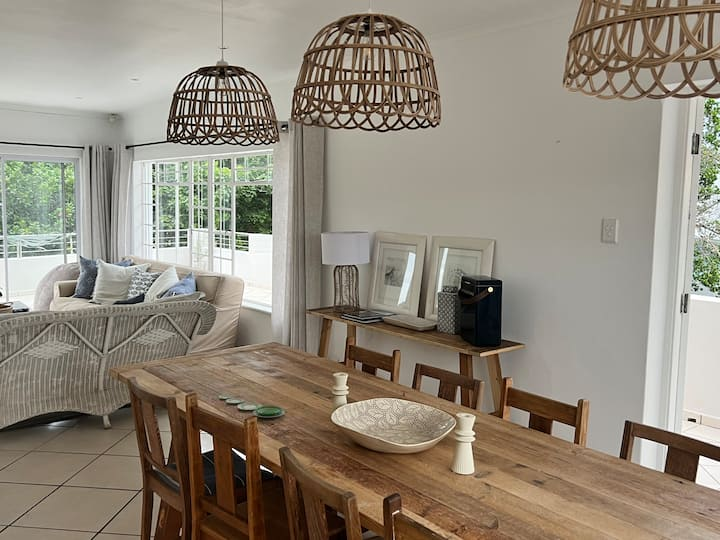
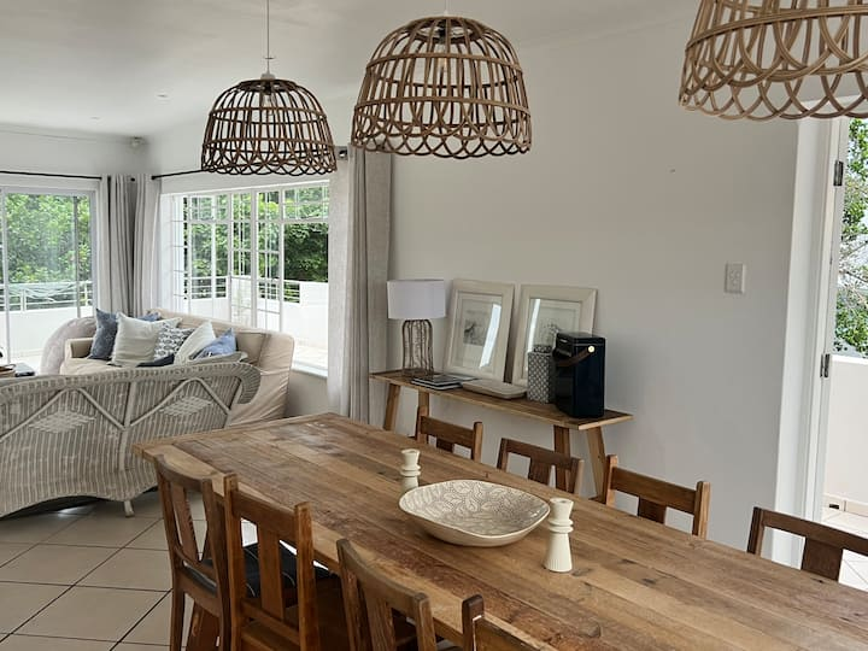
- plate (248, 404)
